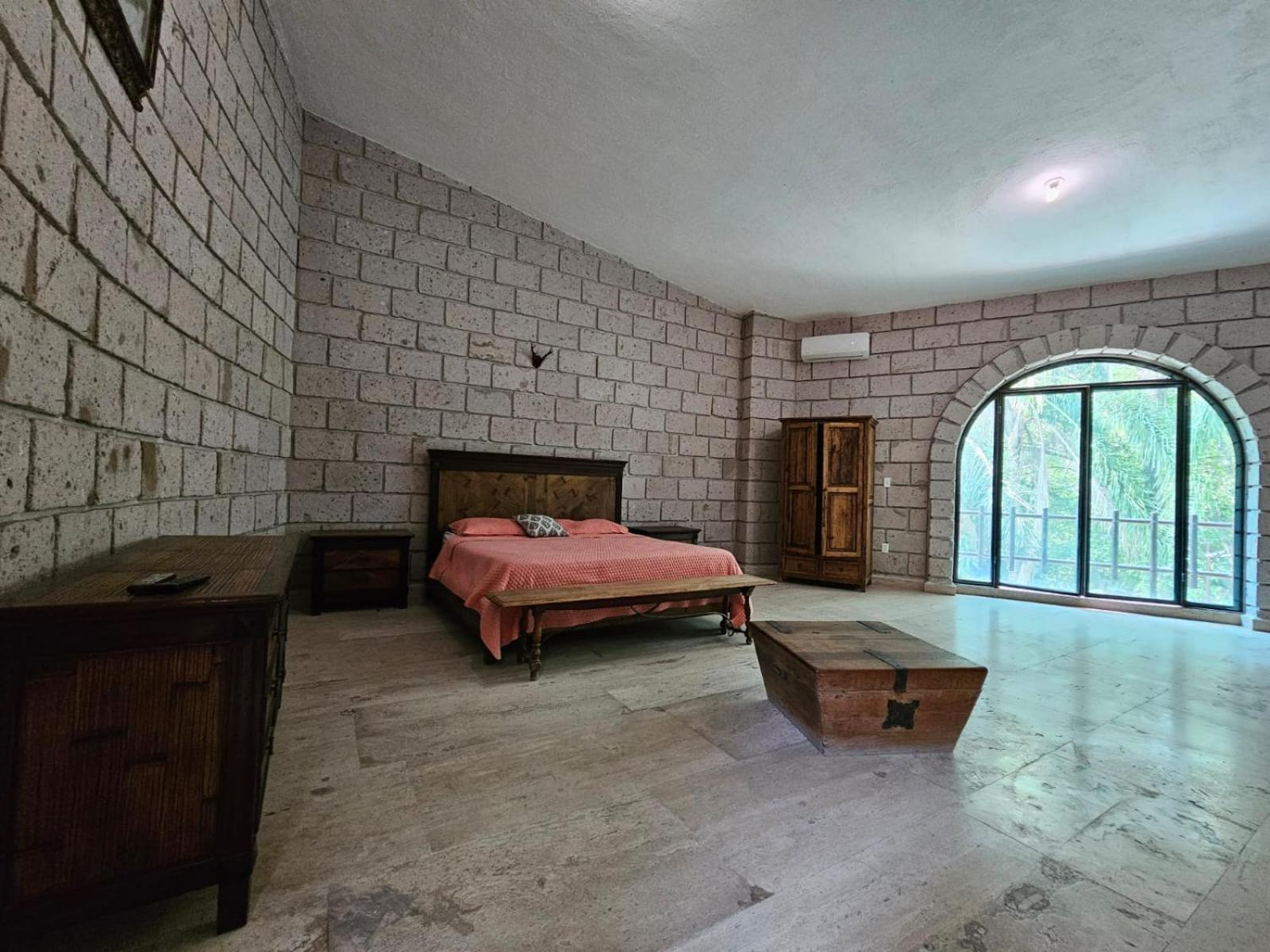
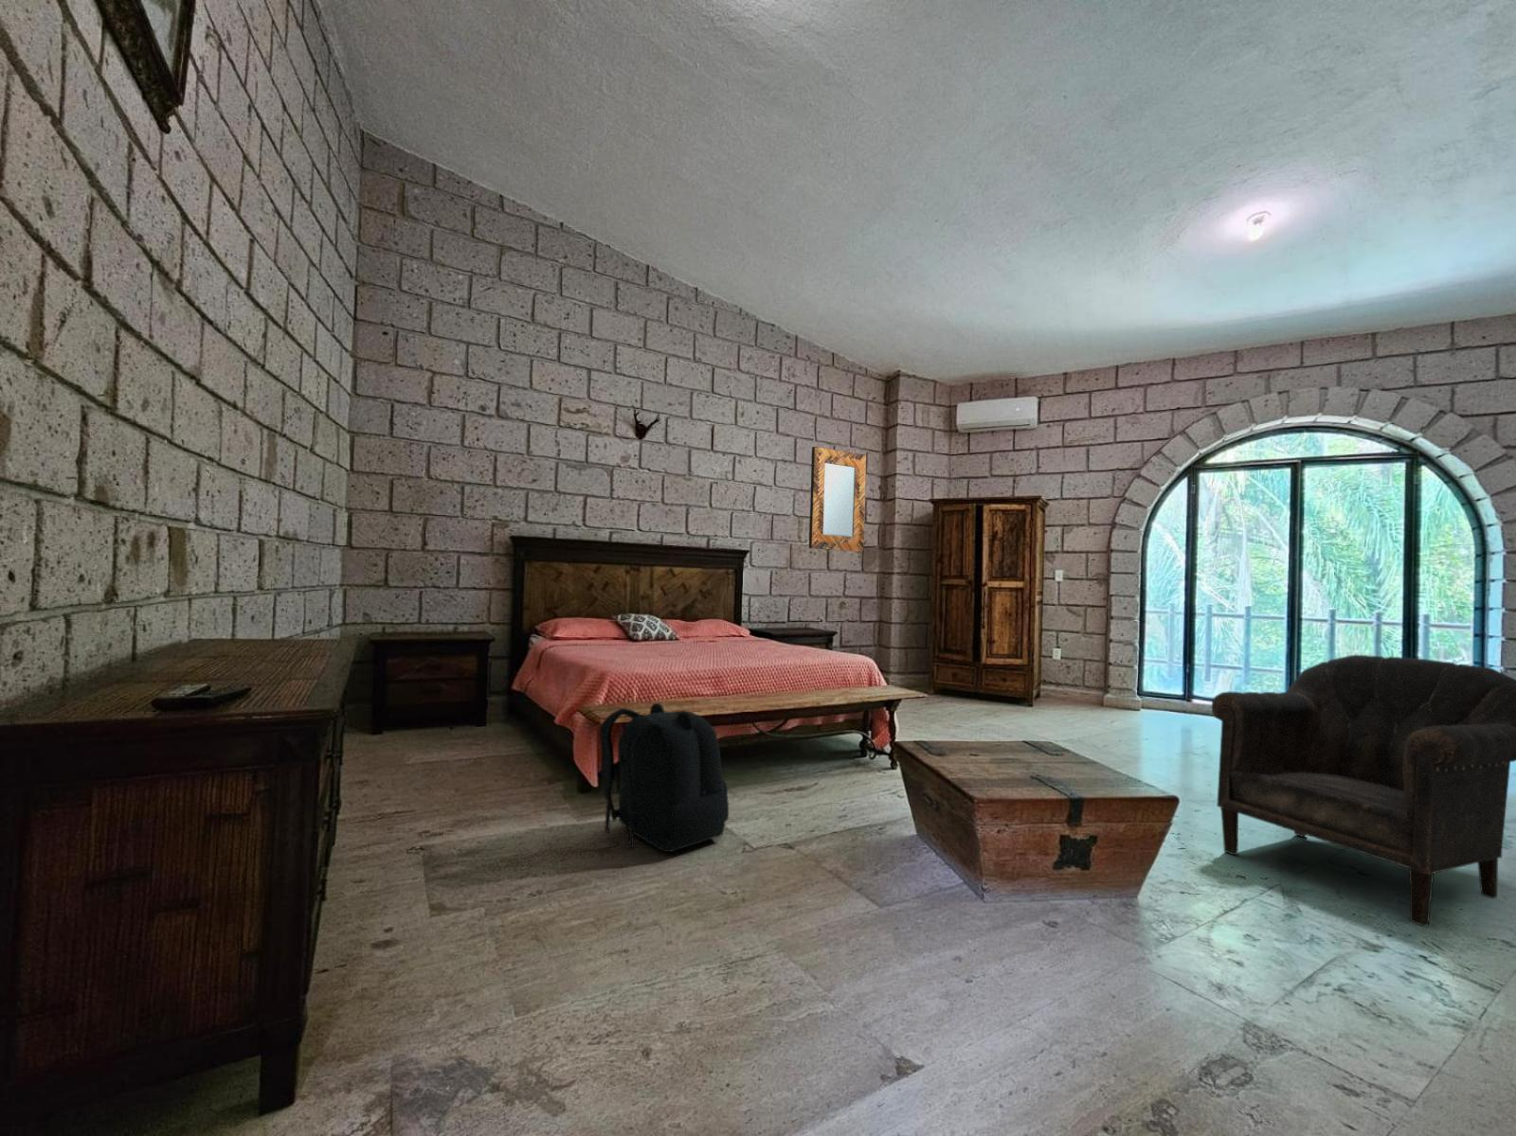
+ armchair (1375, 763)
+ backpack (661, 772)
+ home mirror (838, 500)
